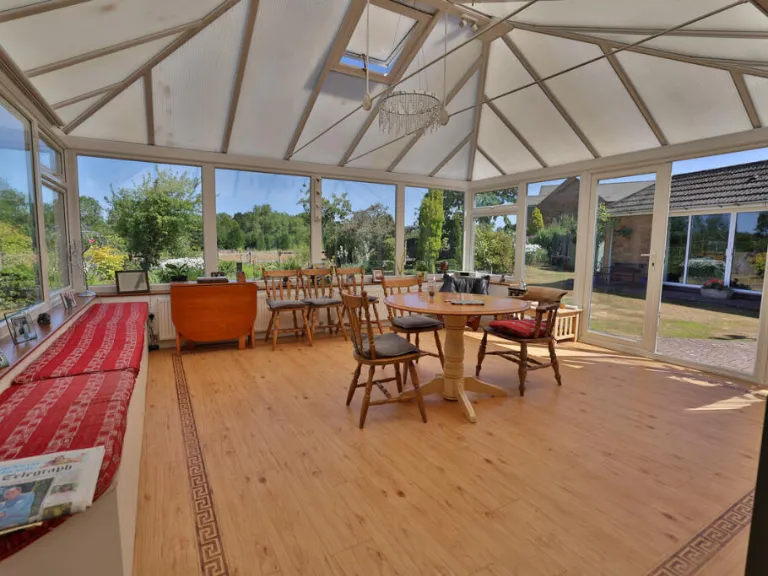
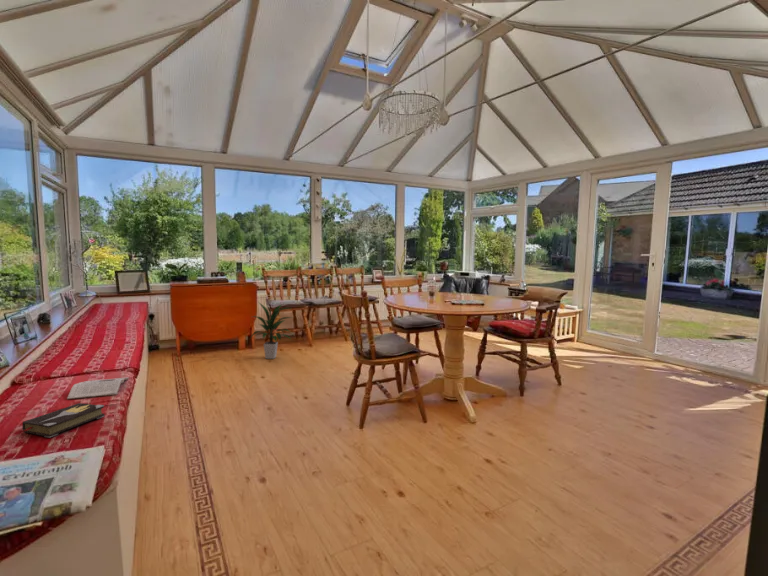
+ hardback book (65, 417)
+ indoor plant (272, 329)
+ magazine (100, 384)
